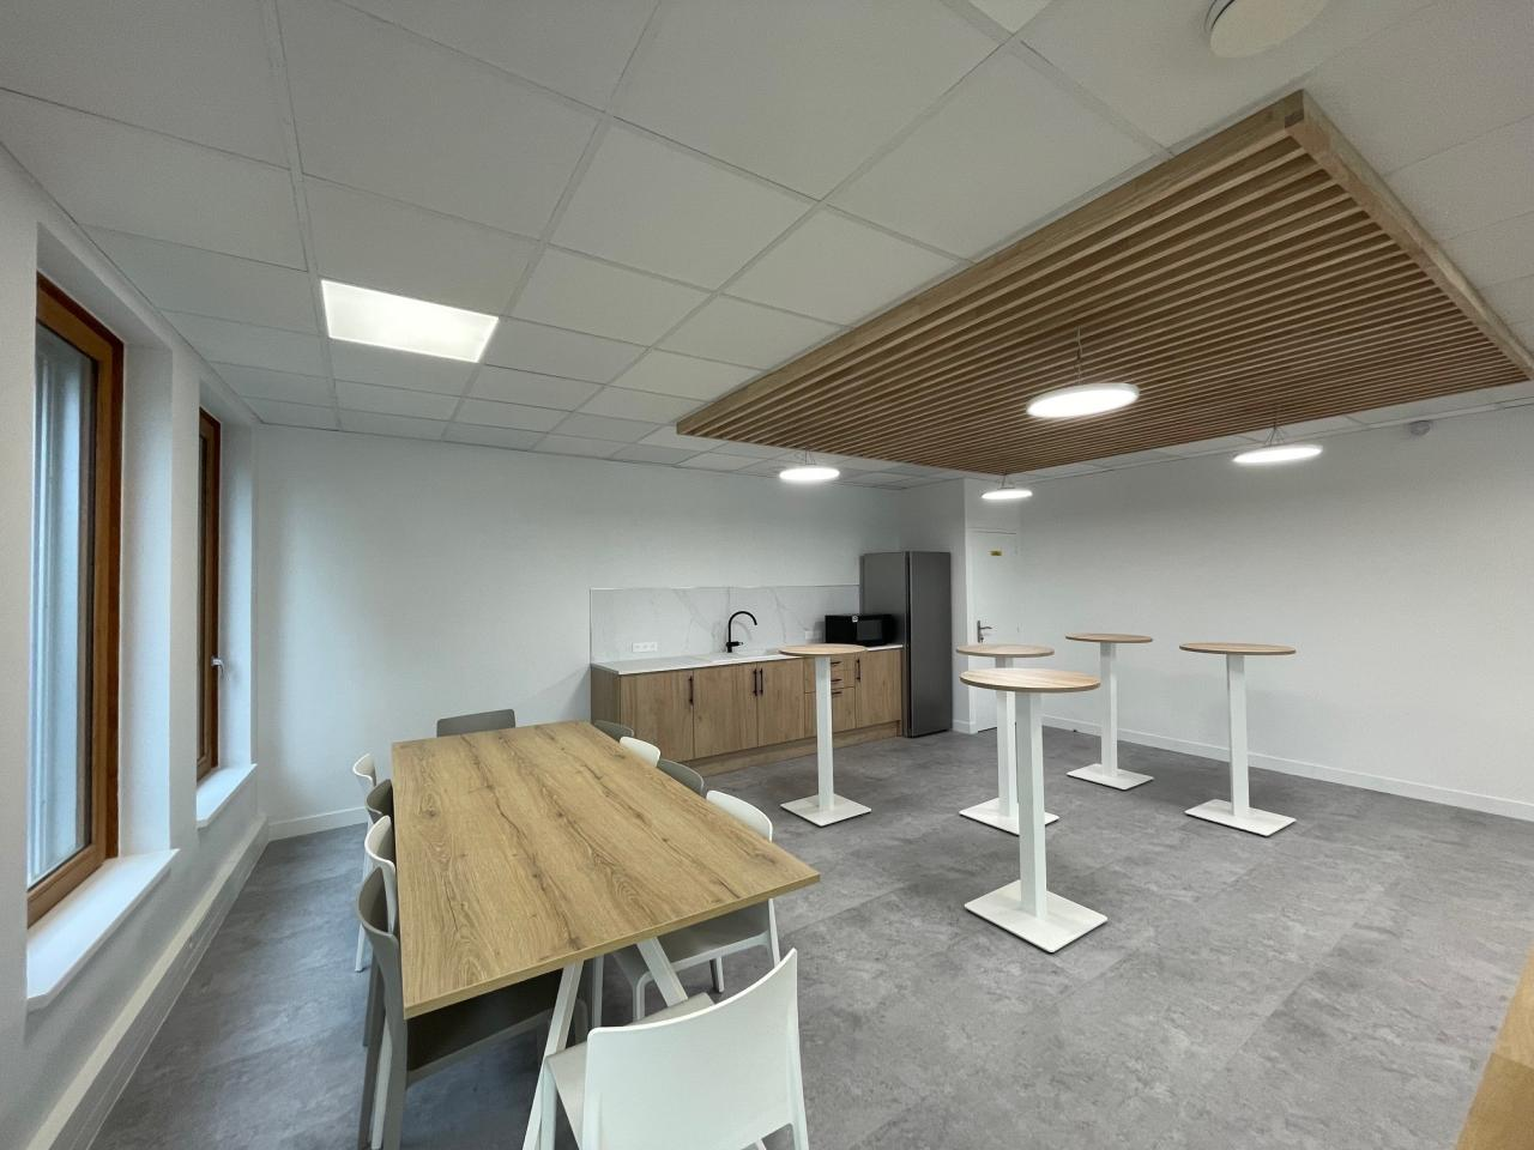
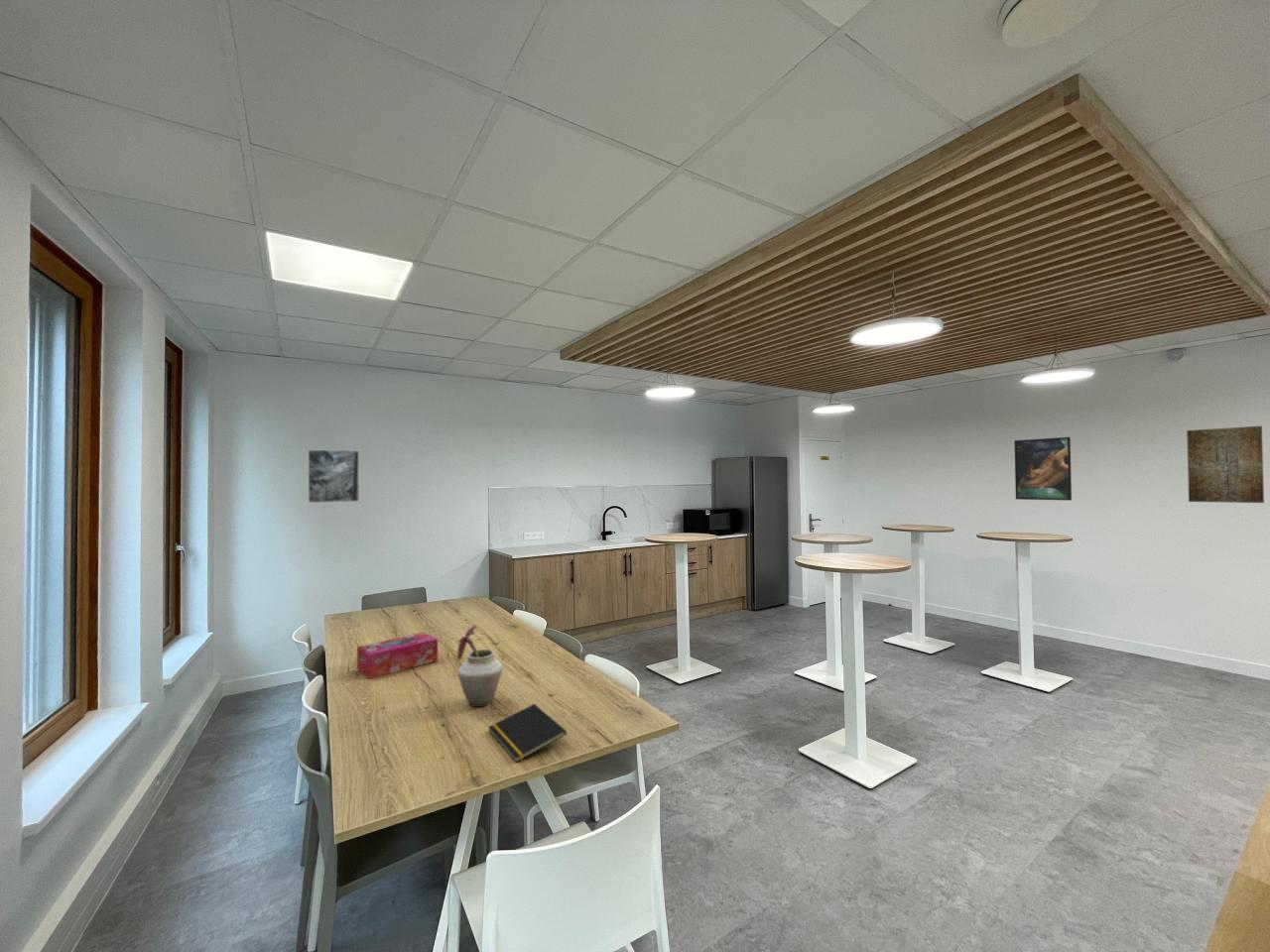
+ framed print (333, 476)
+ notepad (526, 730)
+ wall art (1223, 465)
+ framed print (1042, 469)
+ vase (475, 664)
+ tissue box (398, 654)
